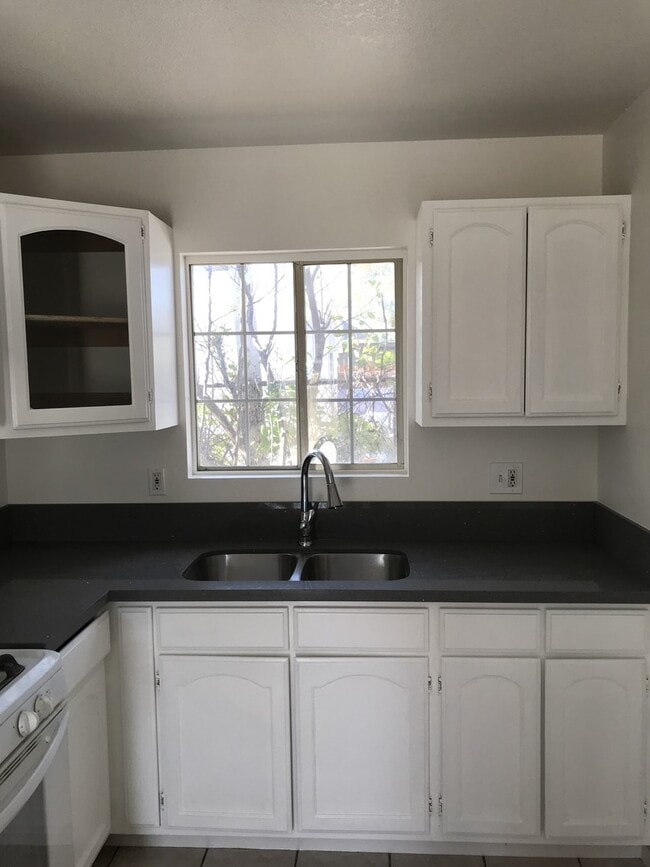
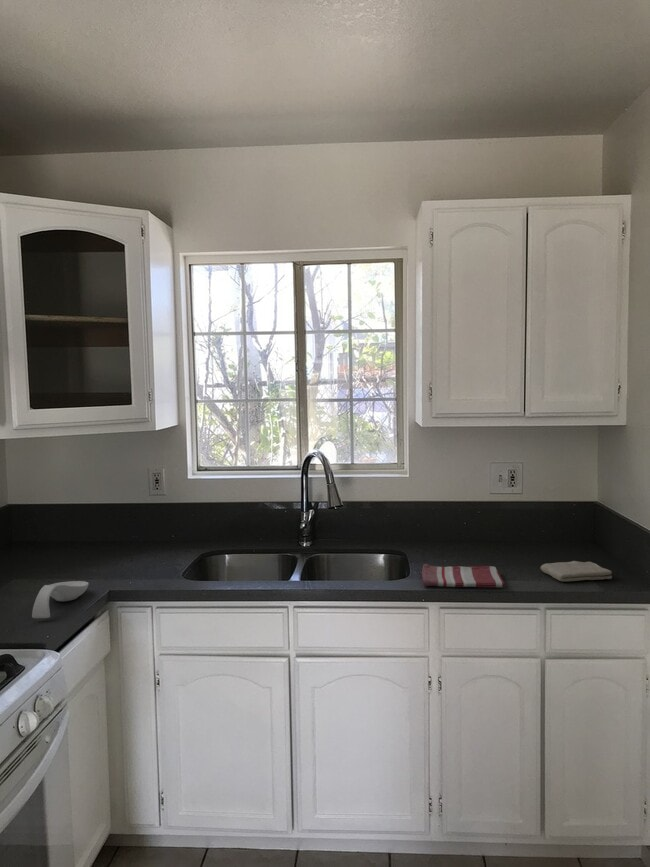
+ dish towel (461, 575)
+ washcloth (576, 570)
+ spoon rest (58, 592)
